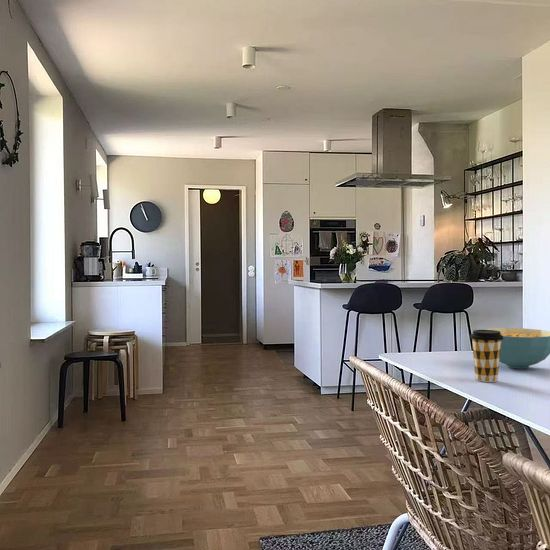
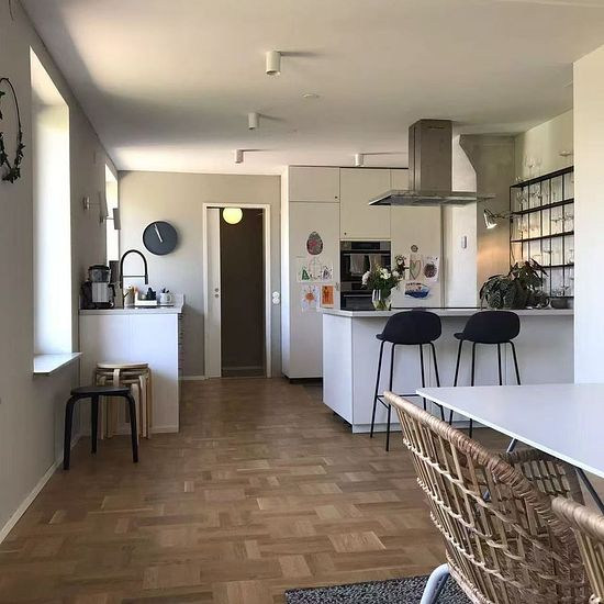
- cereal bowl (517, 349)
- coffee cup (486, 355)
